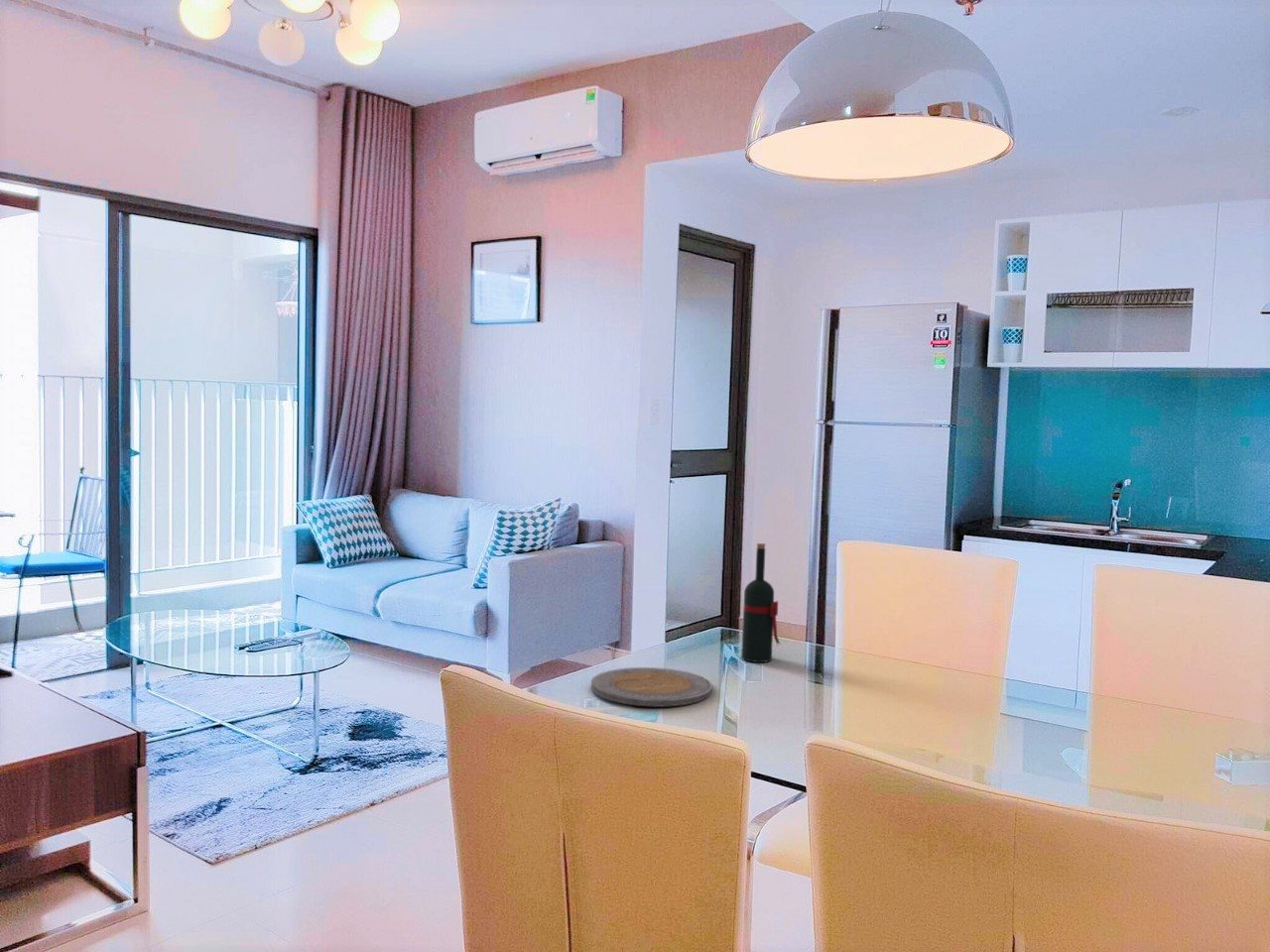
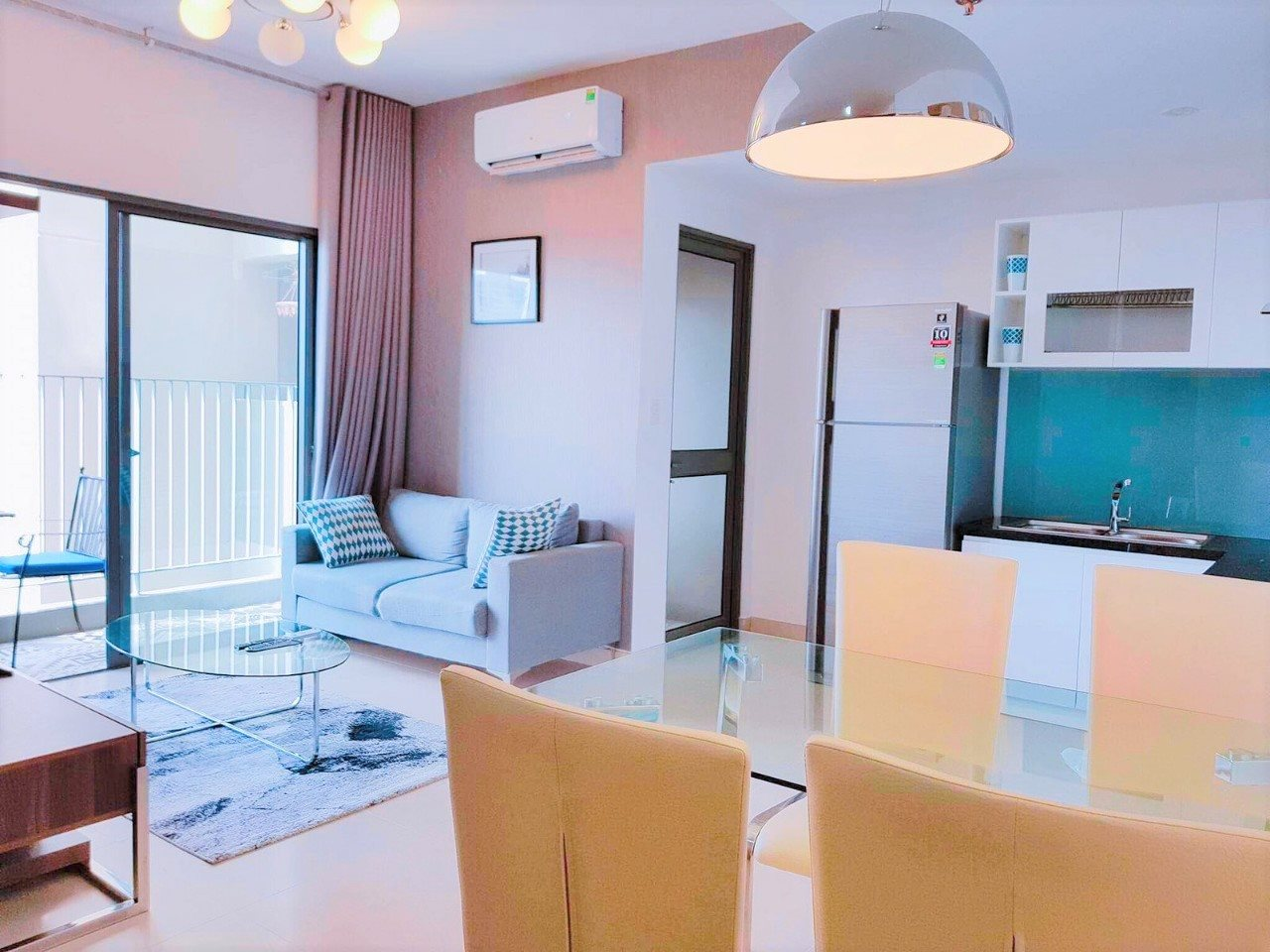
- wine bottle (762, 602)
- plate (651, 685)
